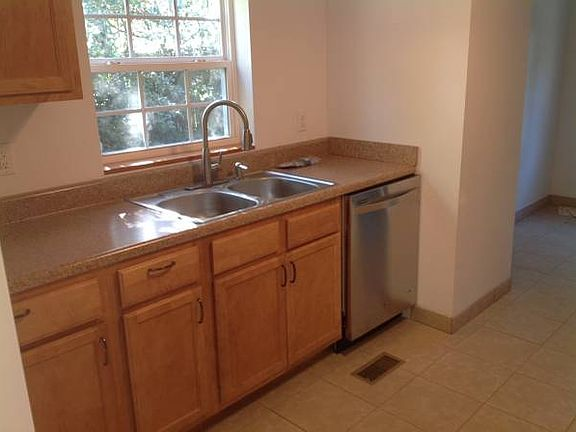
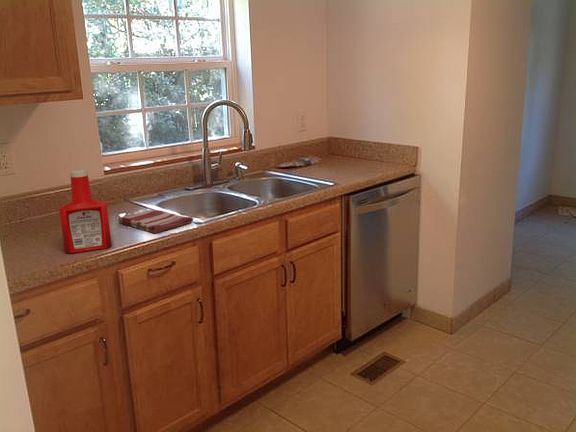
+ dish towel (155, 219)
+ soap bottle (83, 209)
